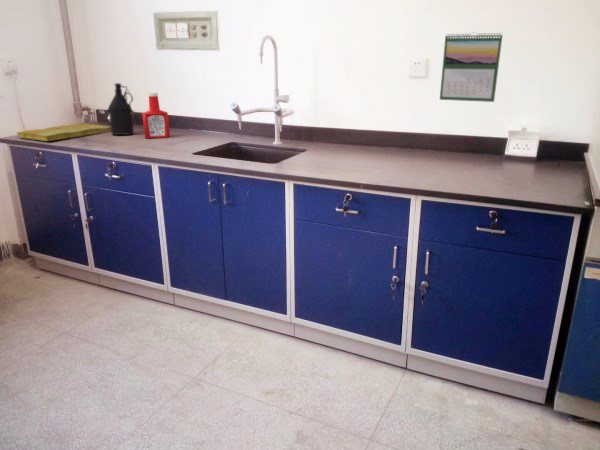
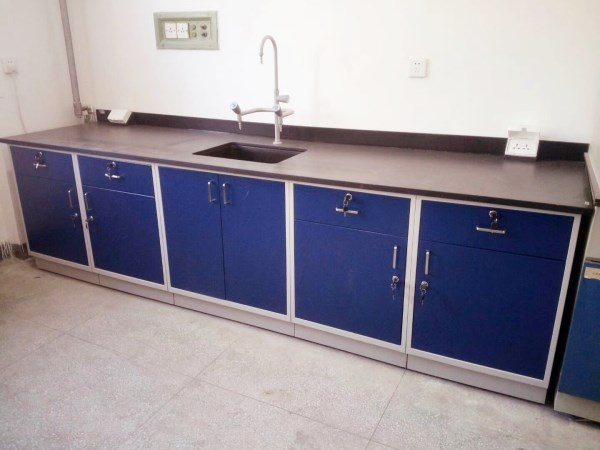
- calendar (469, 67)
- bottle (120, 109)
- cutting board (66, 130)
- soap bottle (155, 115)
